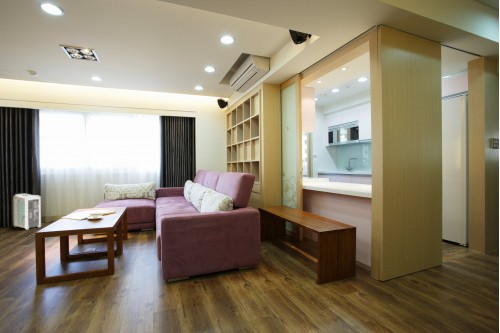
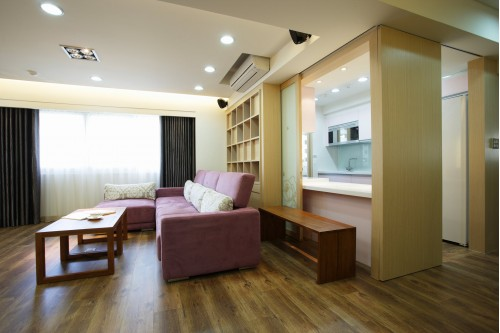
- air purifier (27, 210)
